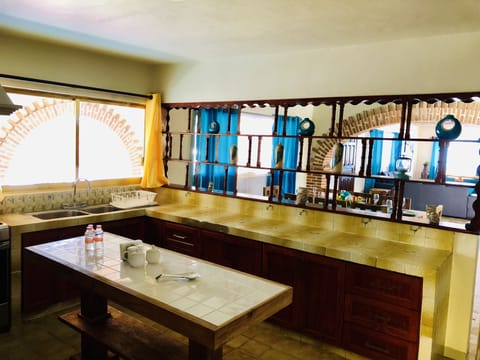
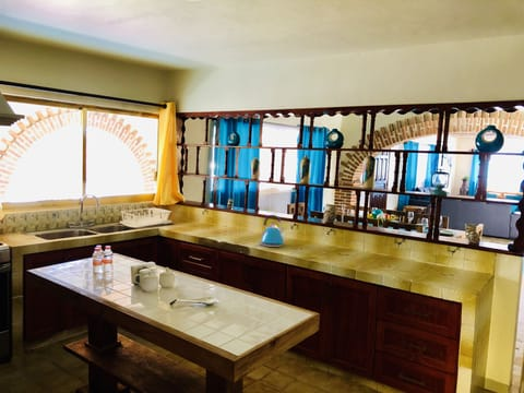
+ kettle (272, 229)
